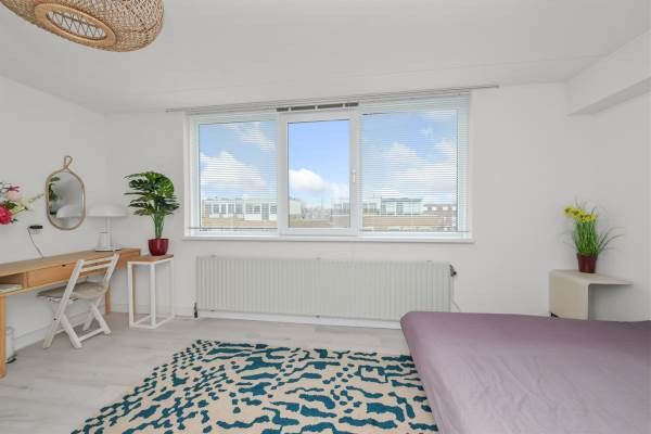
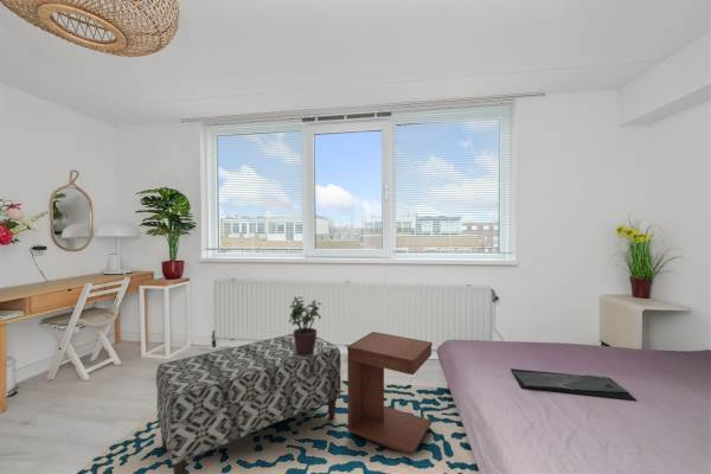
+ potted plant (306, 325)
+ bench (255, 392)
+ tray (566, 380)
+ side table (383, 387)
